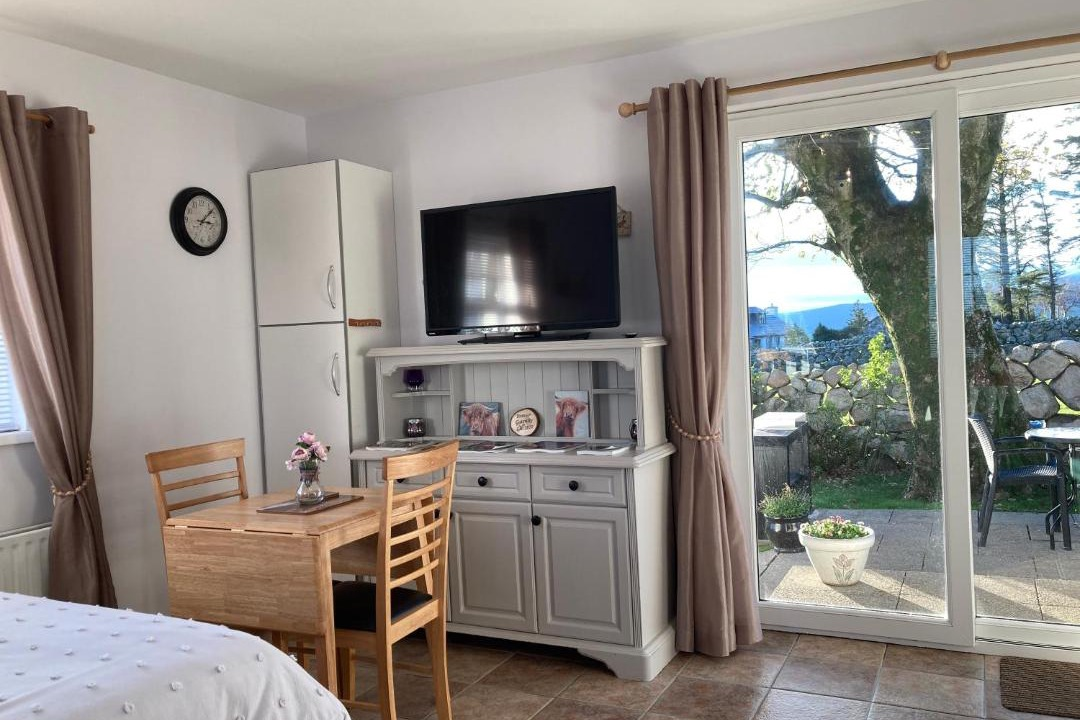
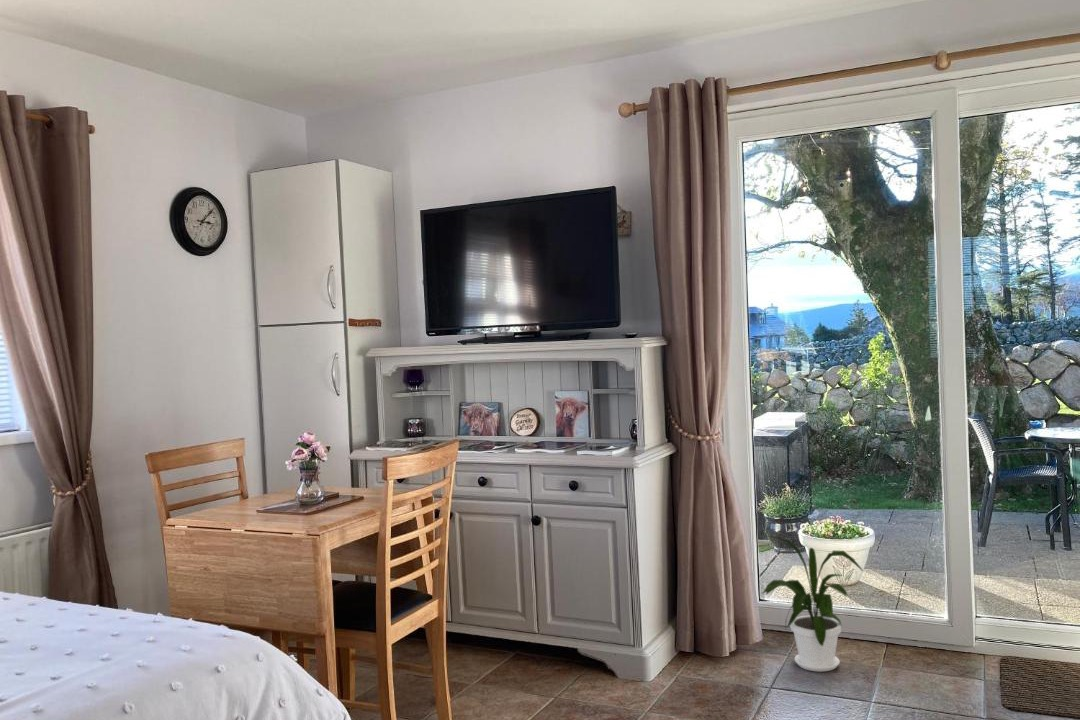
+ house plant (810, 601)
